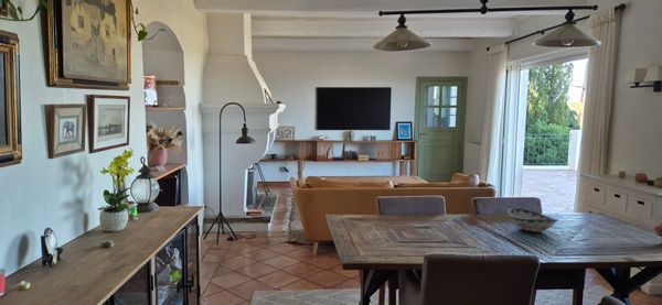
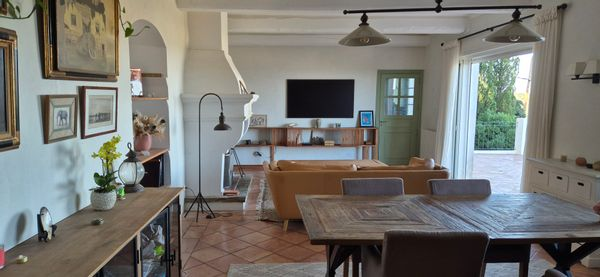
- decorative bowl (531, 221)
